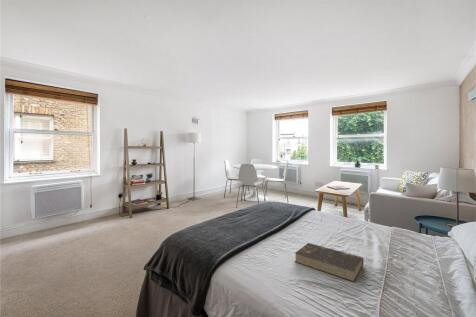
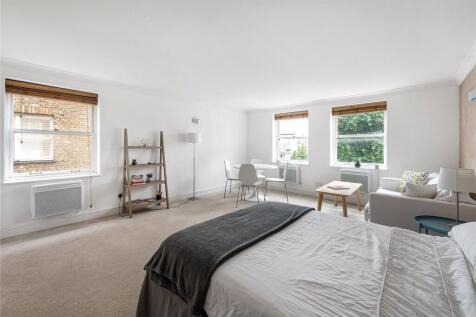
- book (328, 259)
